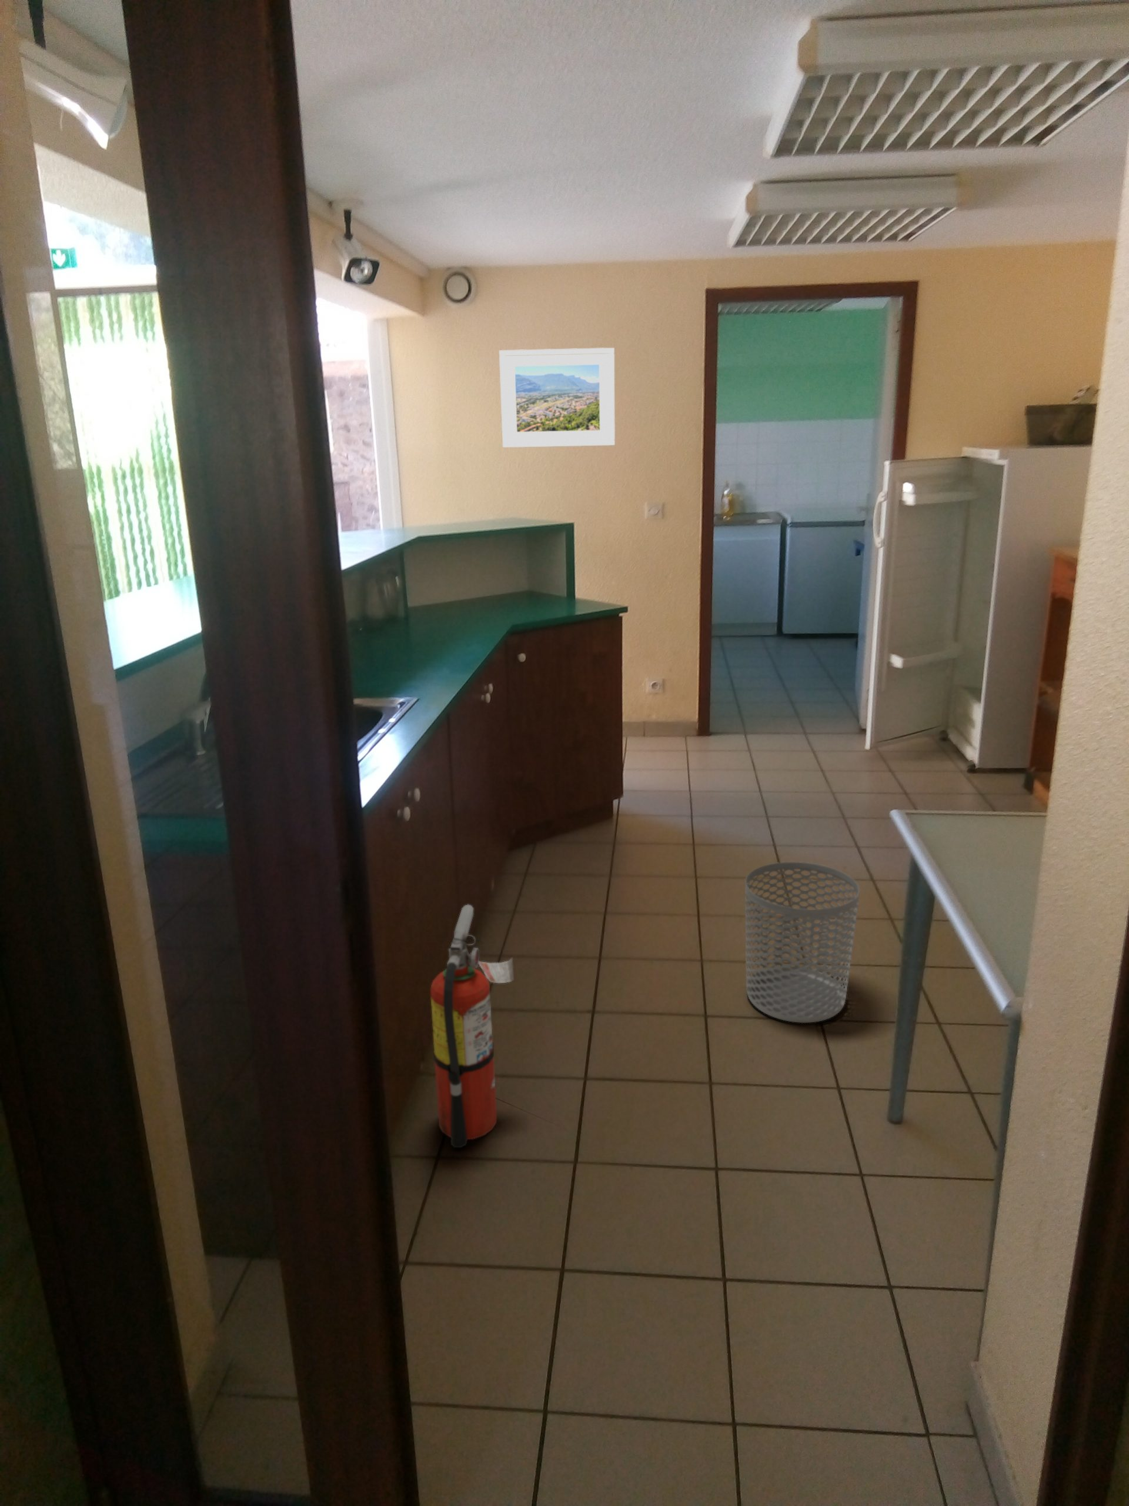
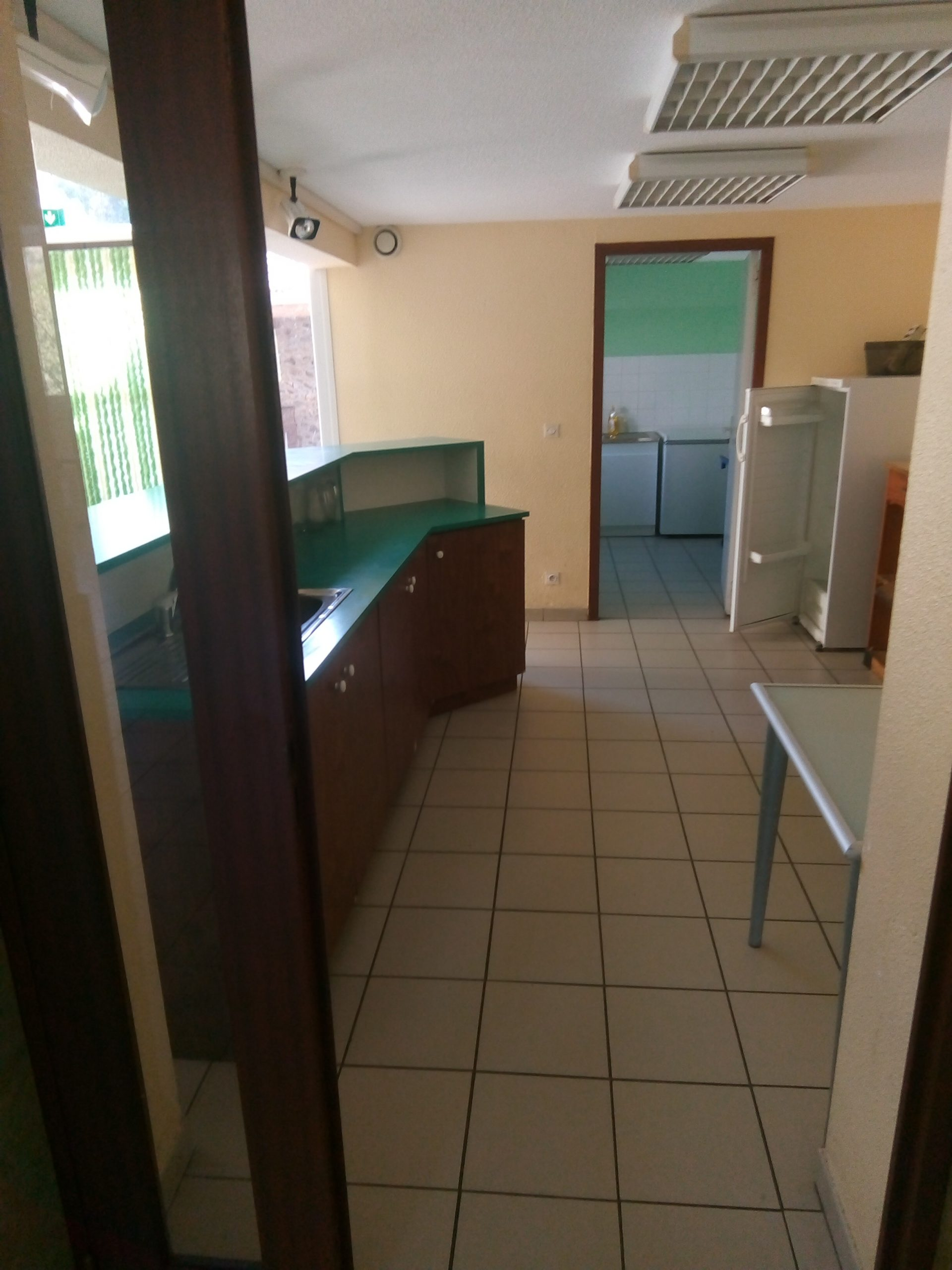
- waste bin (798, 942)
- fire extinguisher (472, 1028)
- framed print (557, 398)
